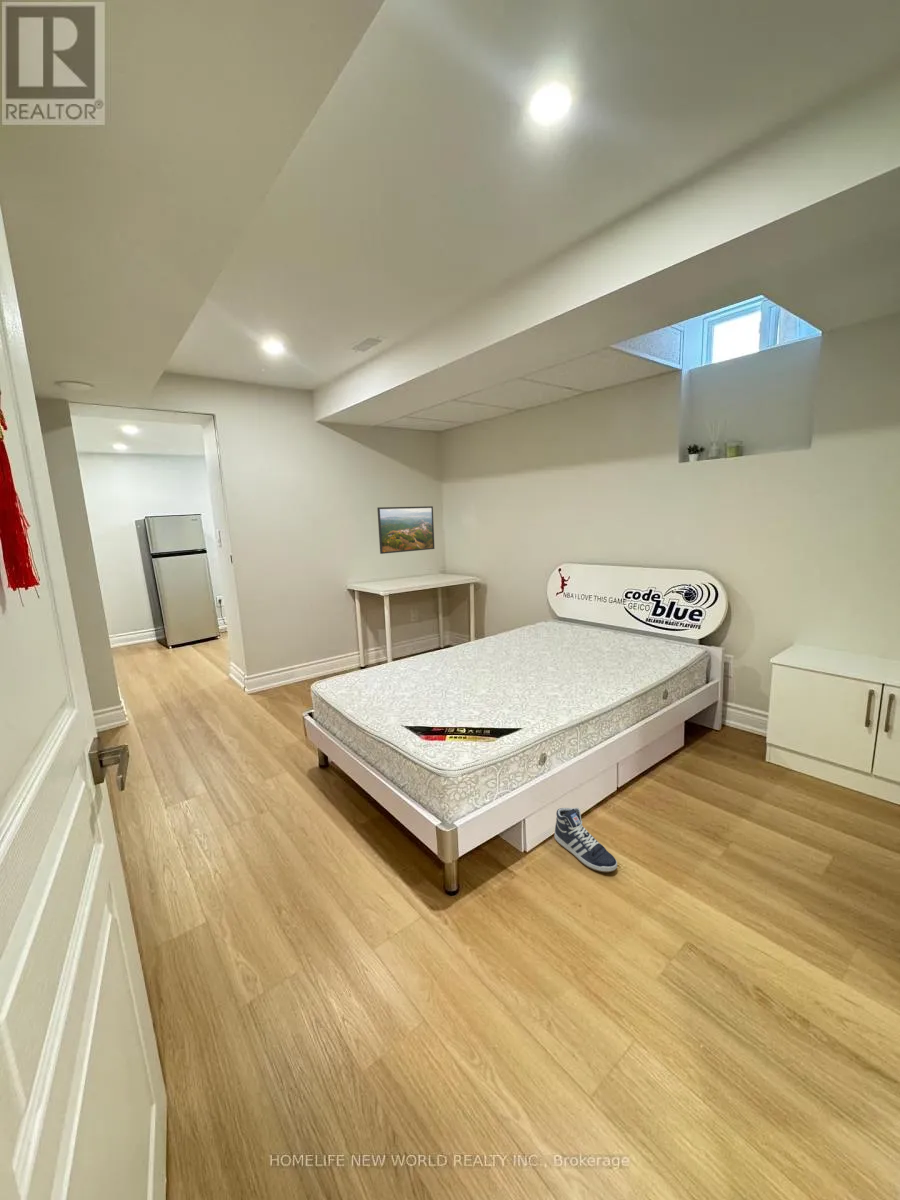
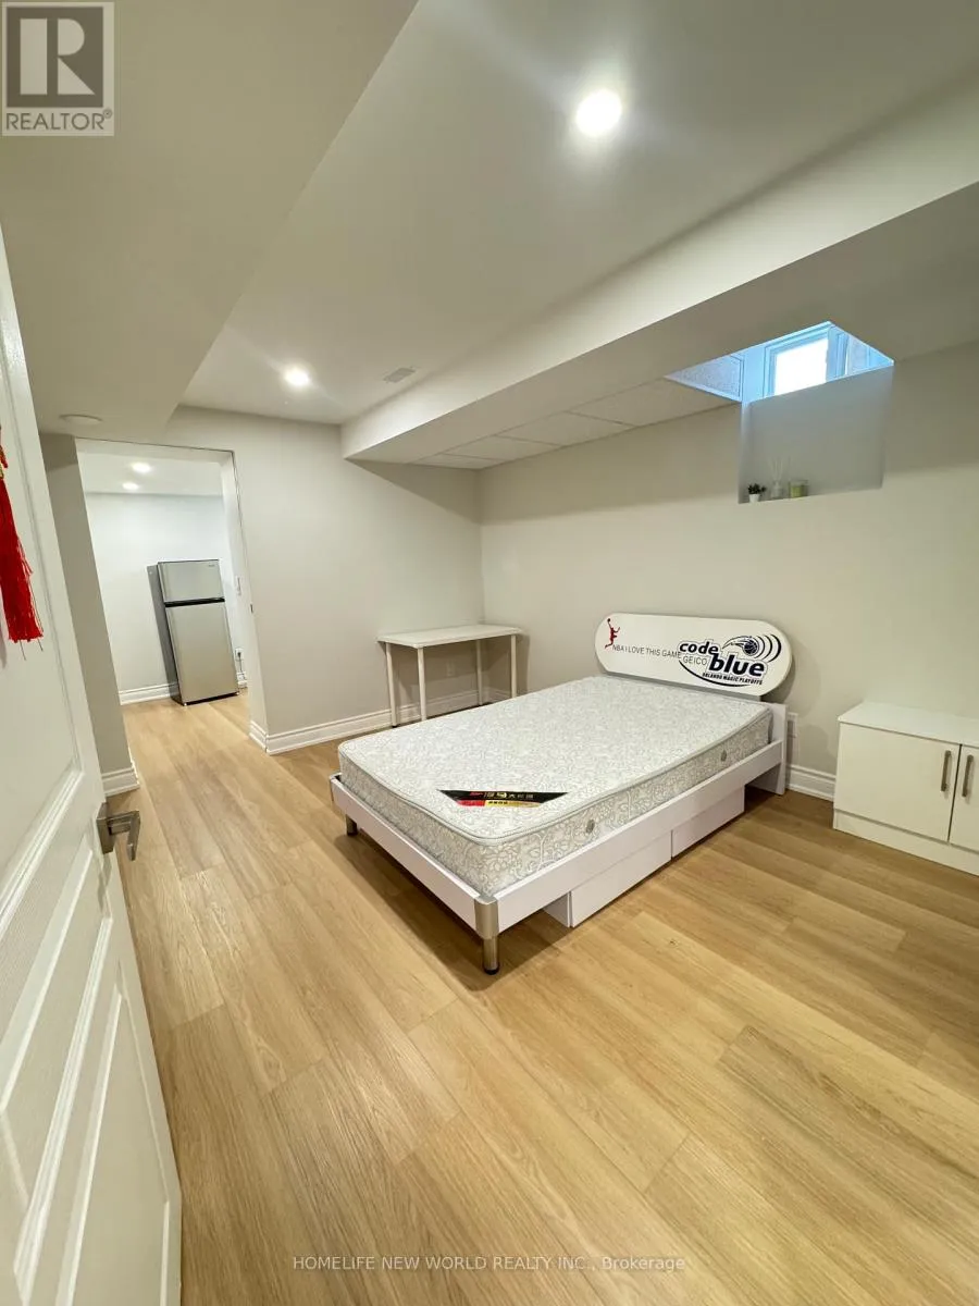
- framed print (407, 529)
- sneaker (583, 836)
